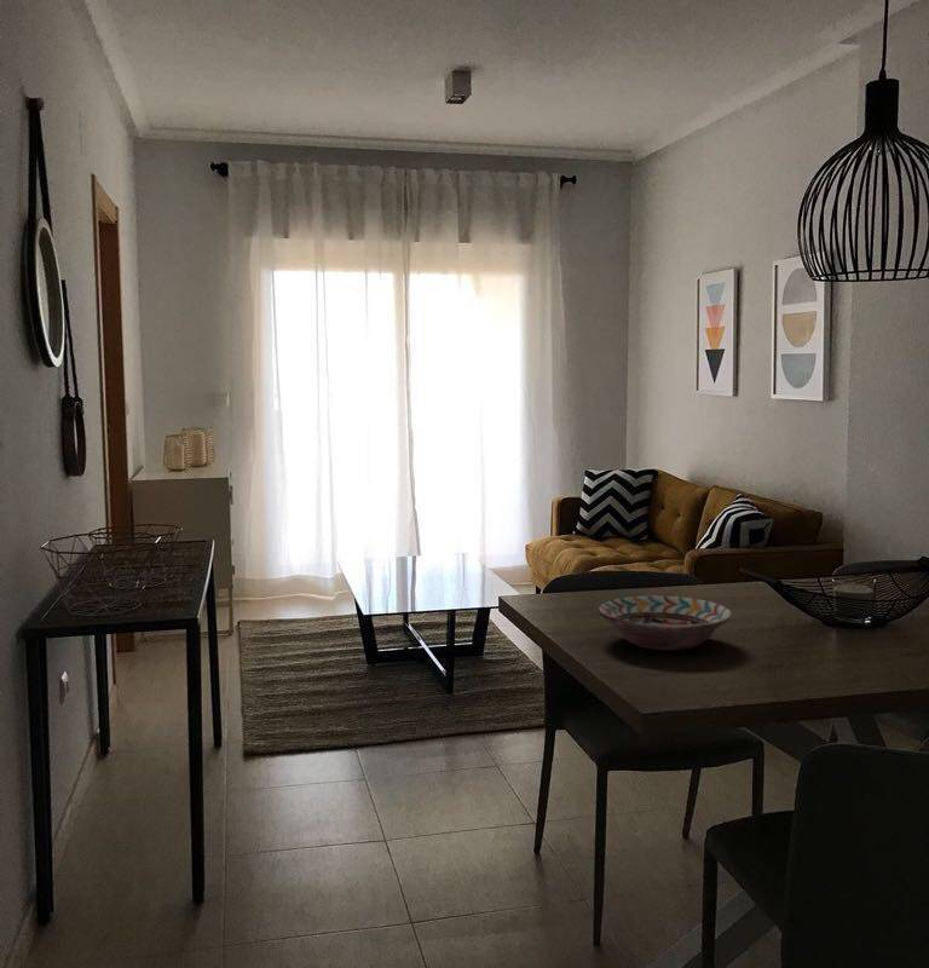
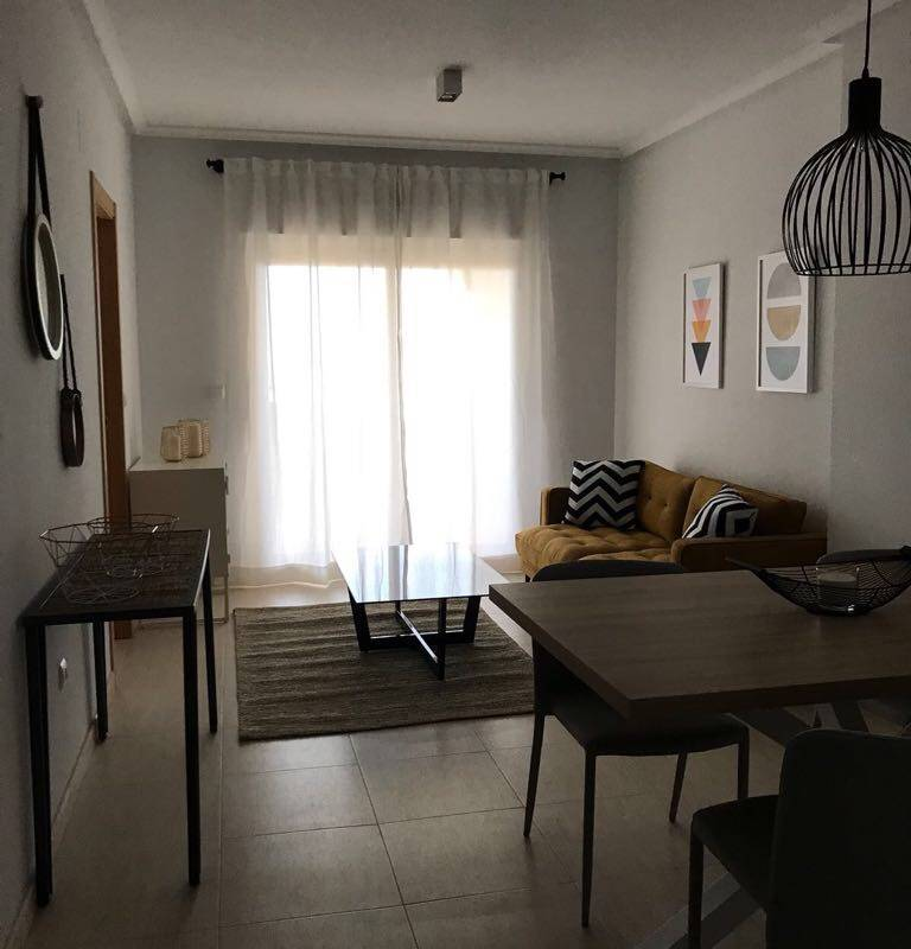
- decorative bowl (663, 626)
